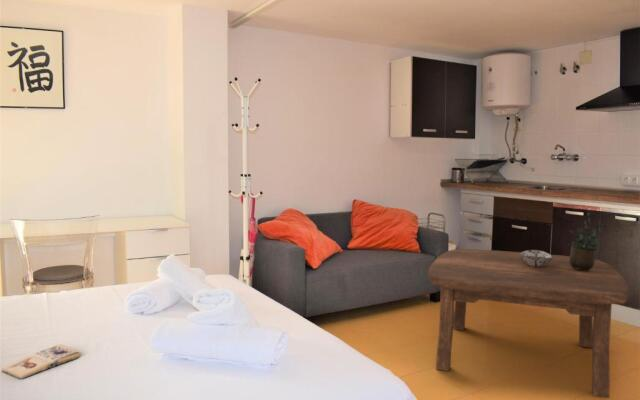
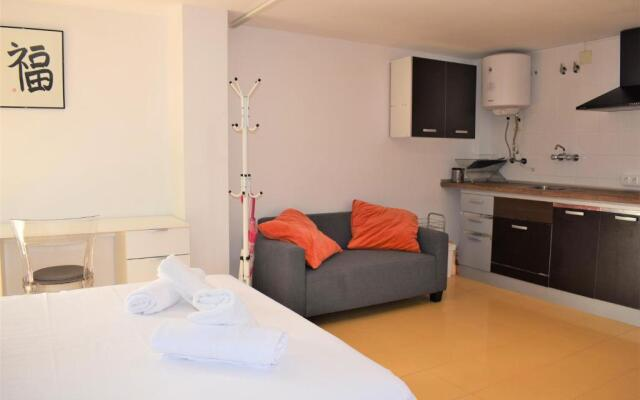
- potted plant (585, 241)
- coffee table (522, 304)
- paperback book (45, 358)
- decorative bowl (535, 259)
